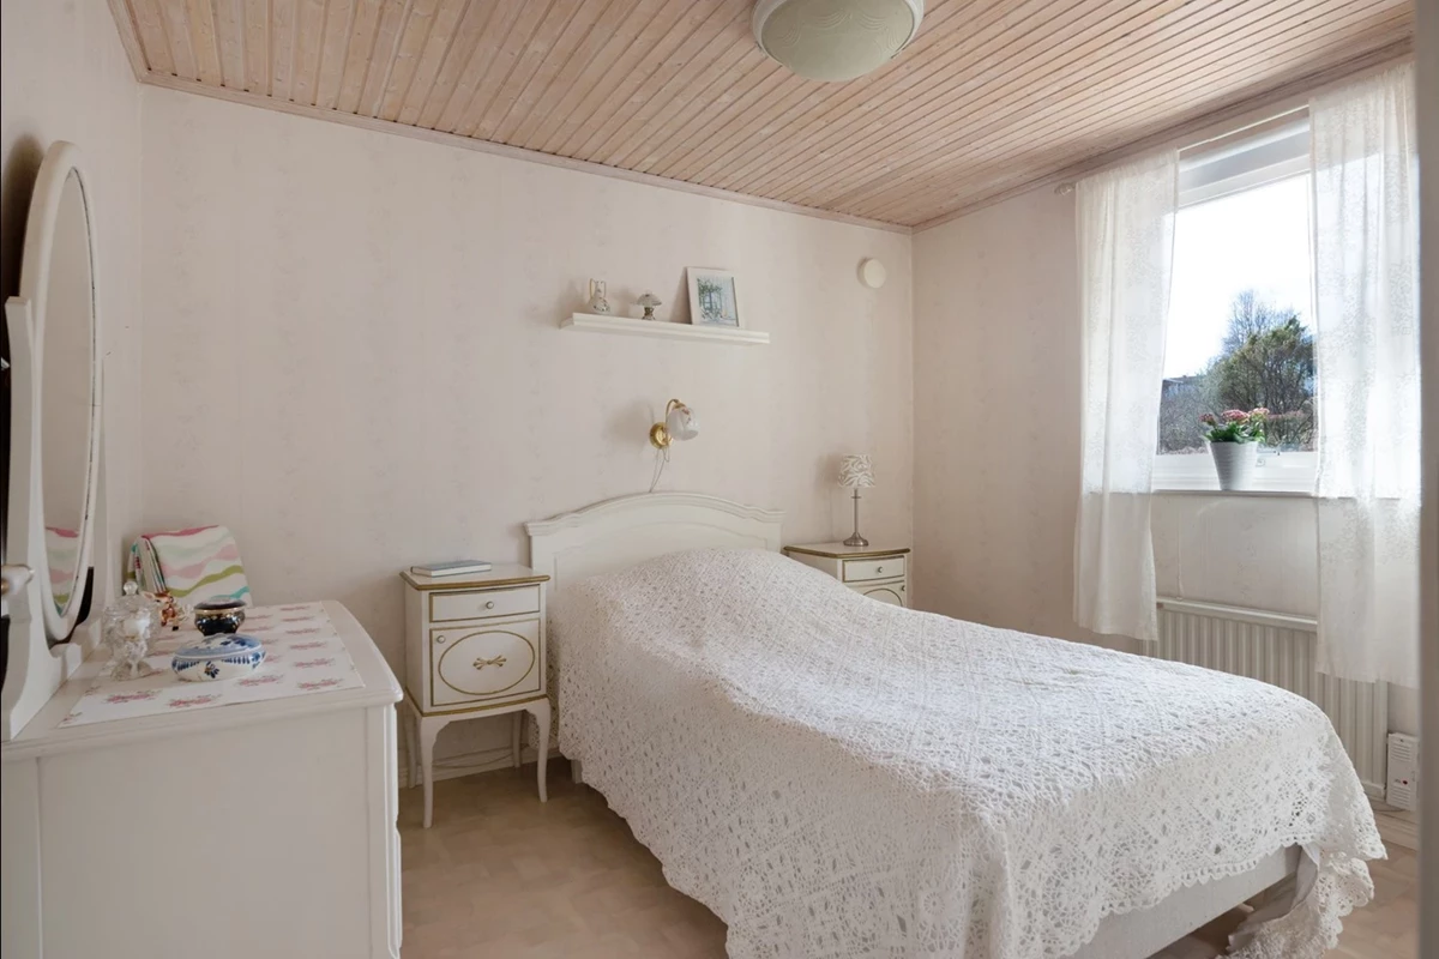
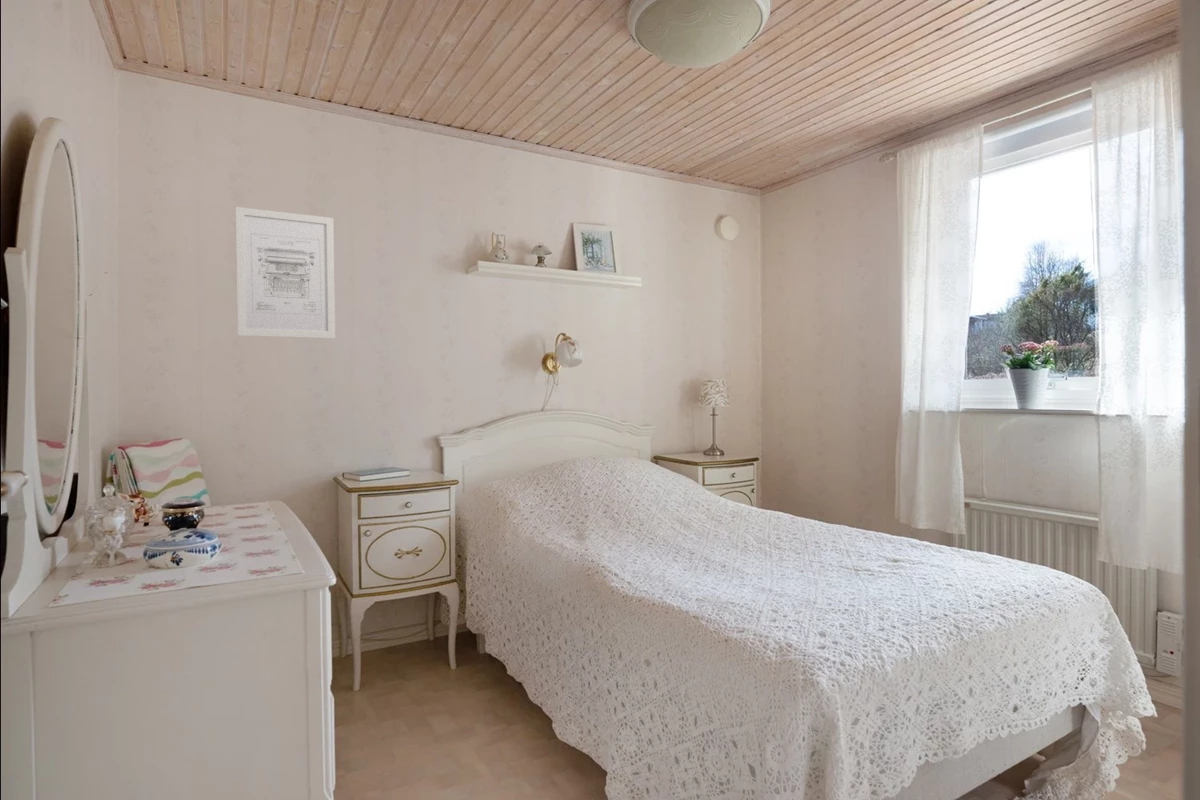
+ wall art (287, 275)
